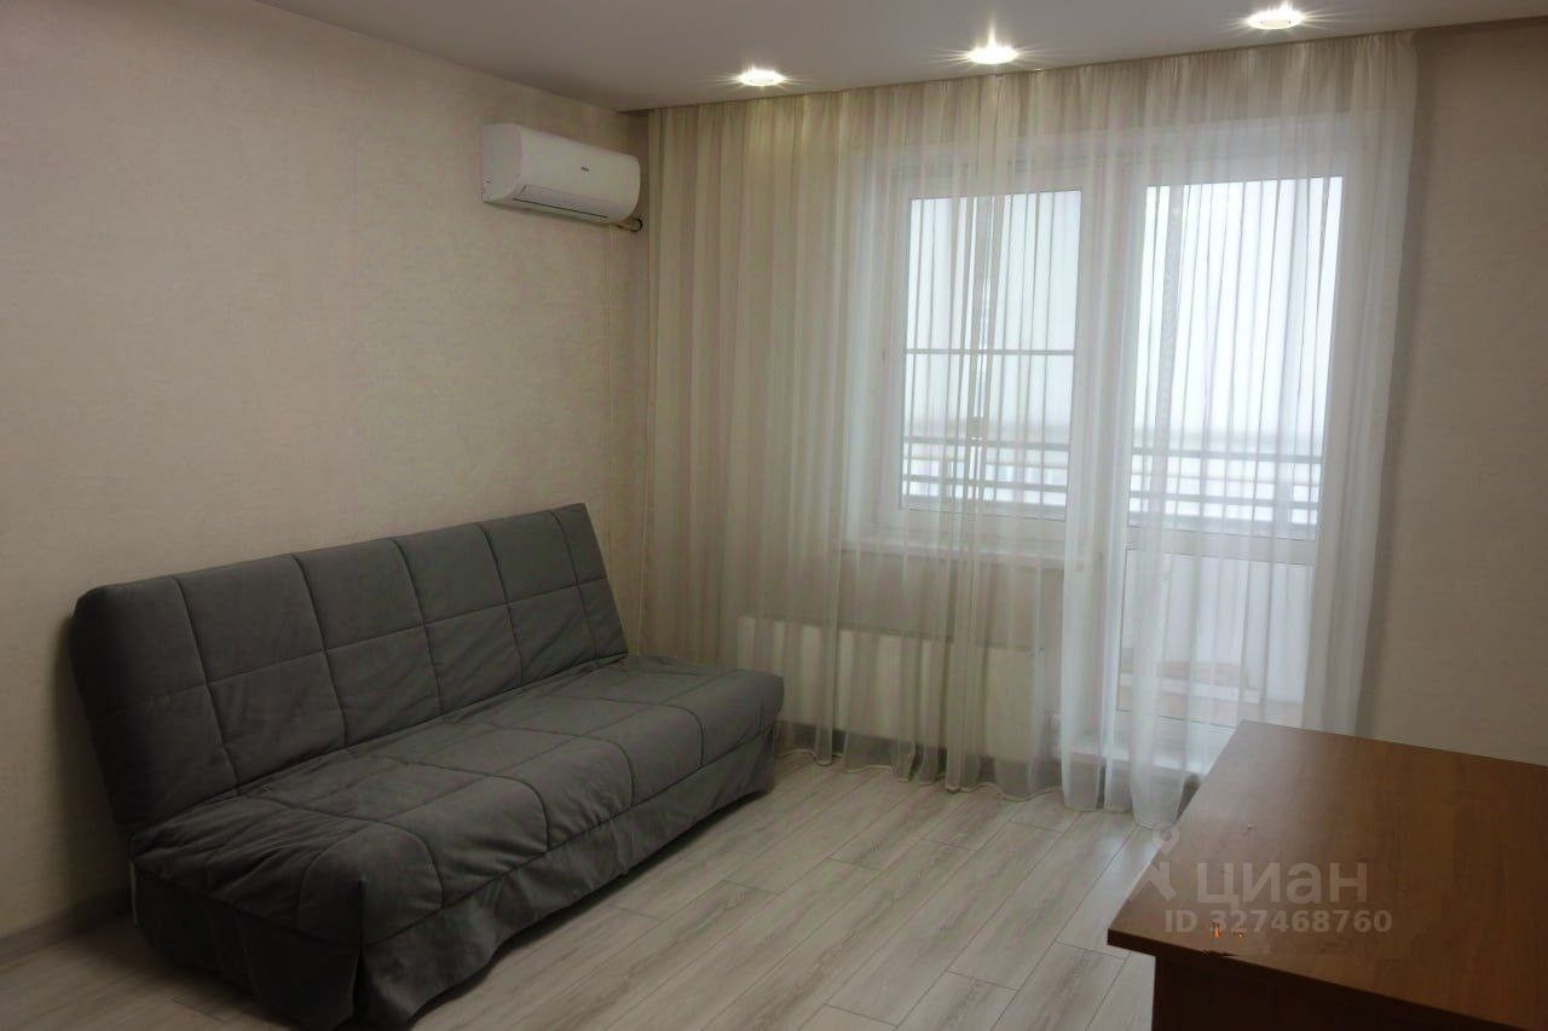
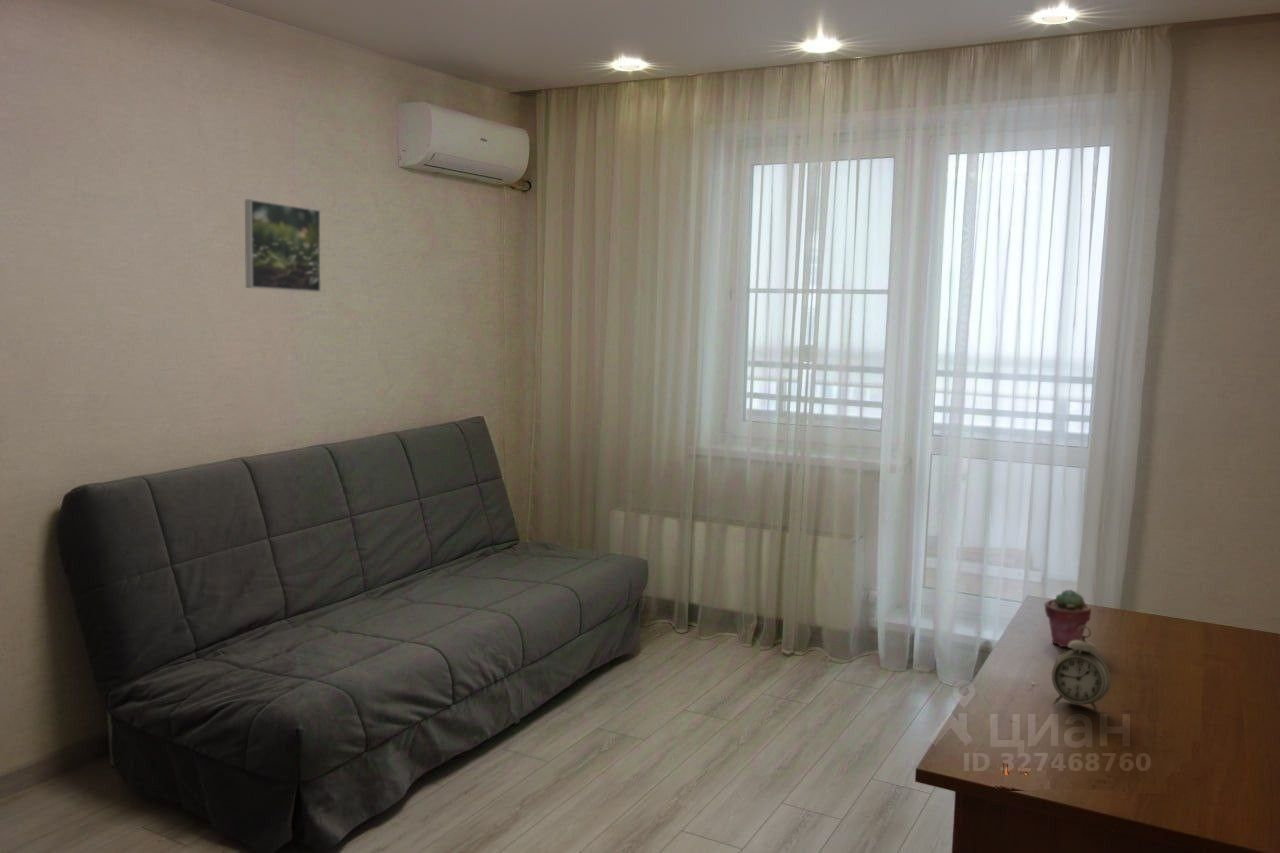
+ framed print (284, 247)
+ potted succulent (1067, 616)
+ alarm clock (1080, 666)
